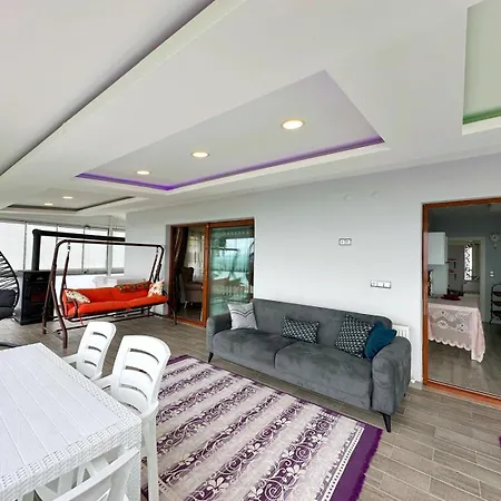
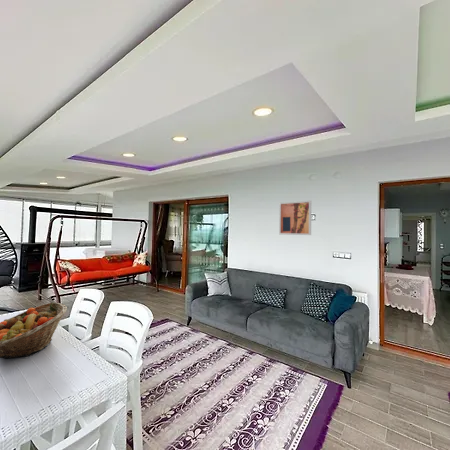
+ fruit basket (28, 327)
+ wall art (294, 218)
